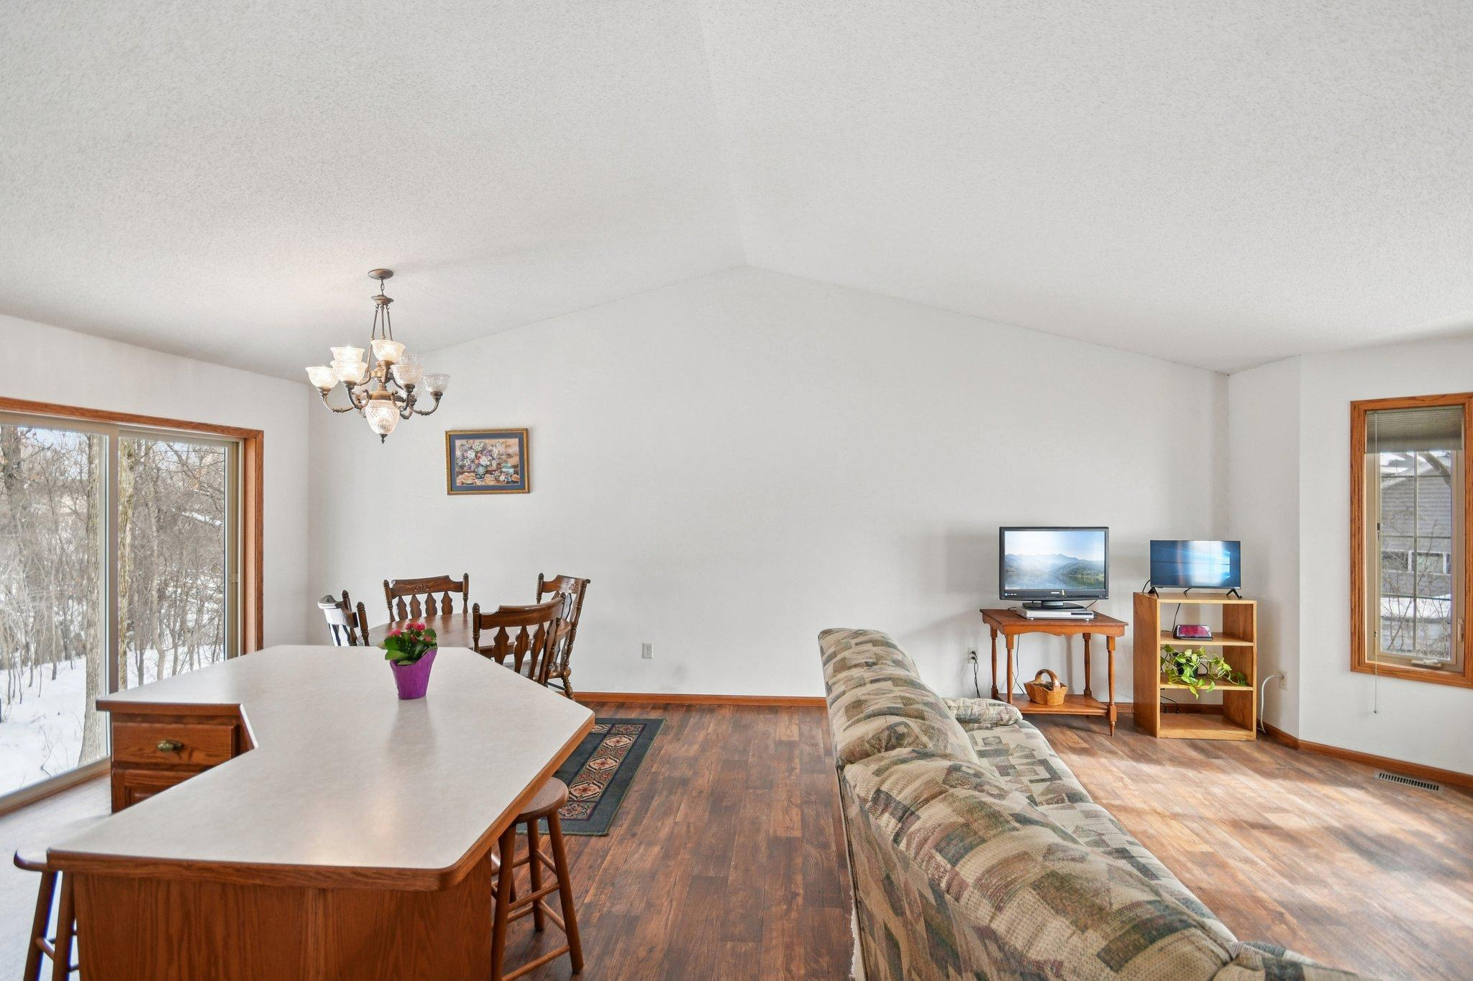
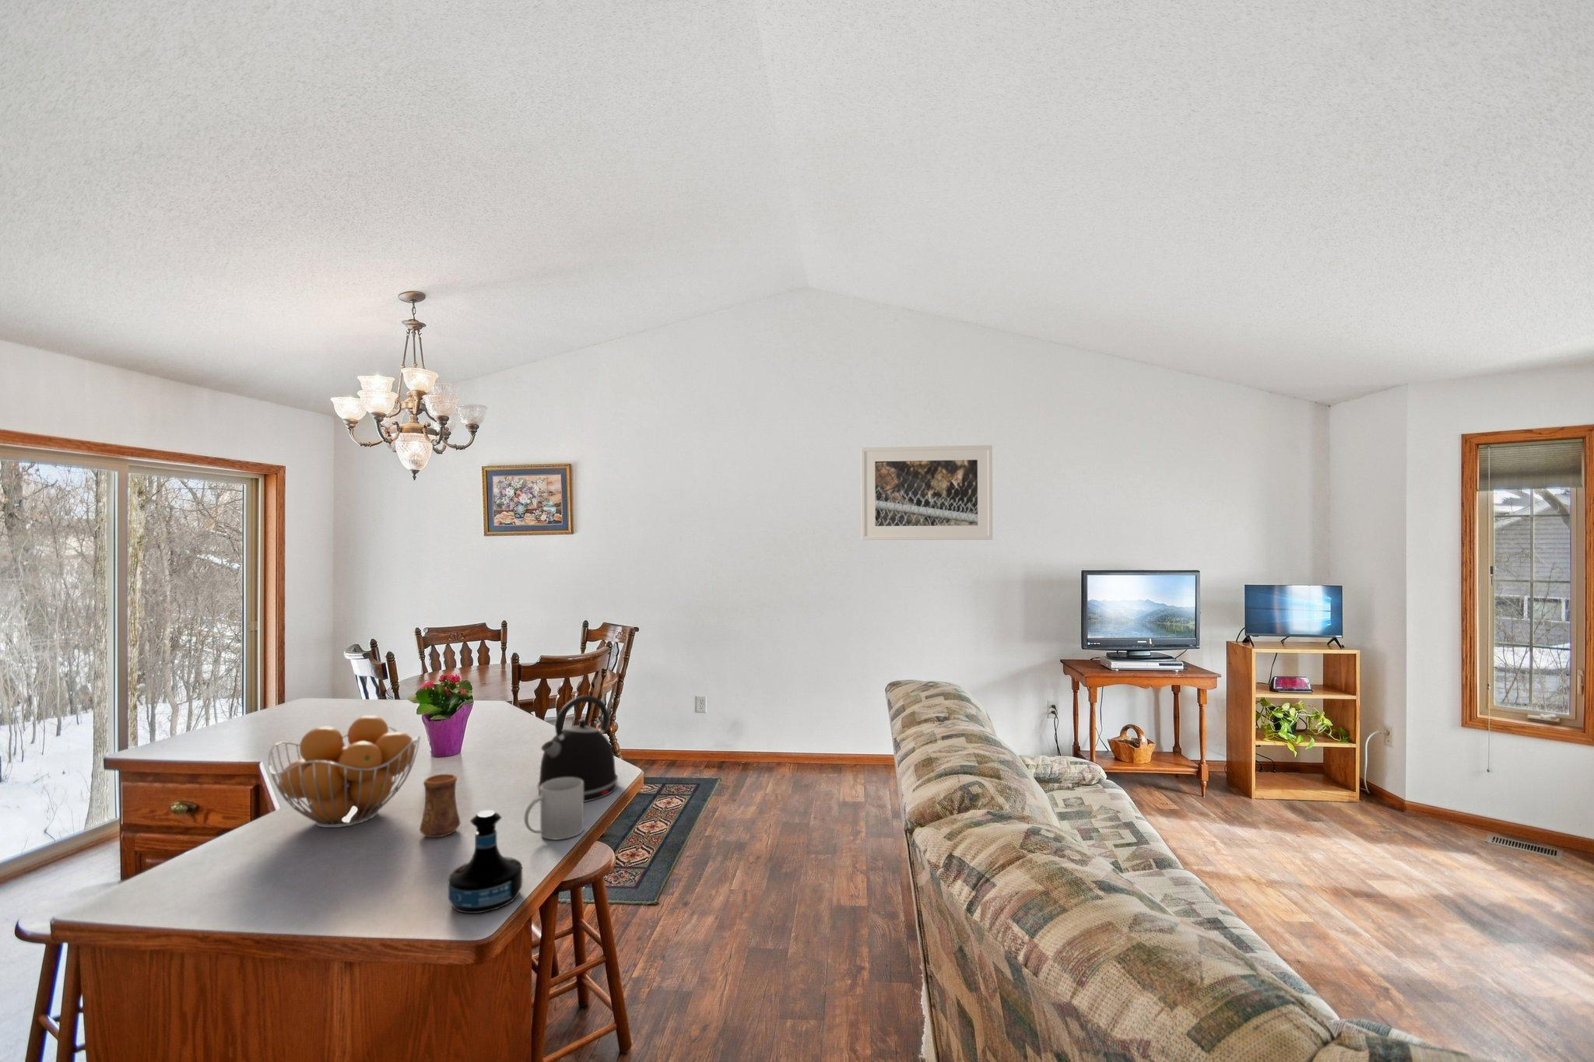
+ cup (440, 805)
+ tequila bottle (486, 855)
+ kettle (578, 743)
+ fruit basket (347, 769)
+ mug (553, 810)
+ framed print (926, 493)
